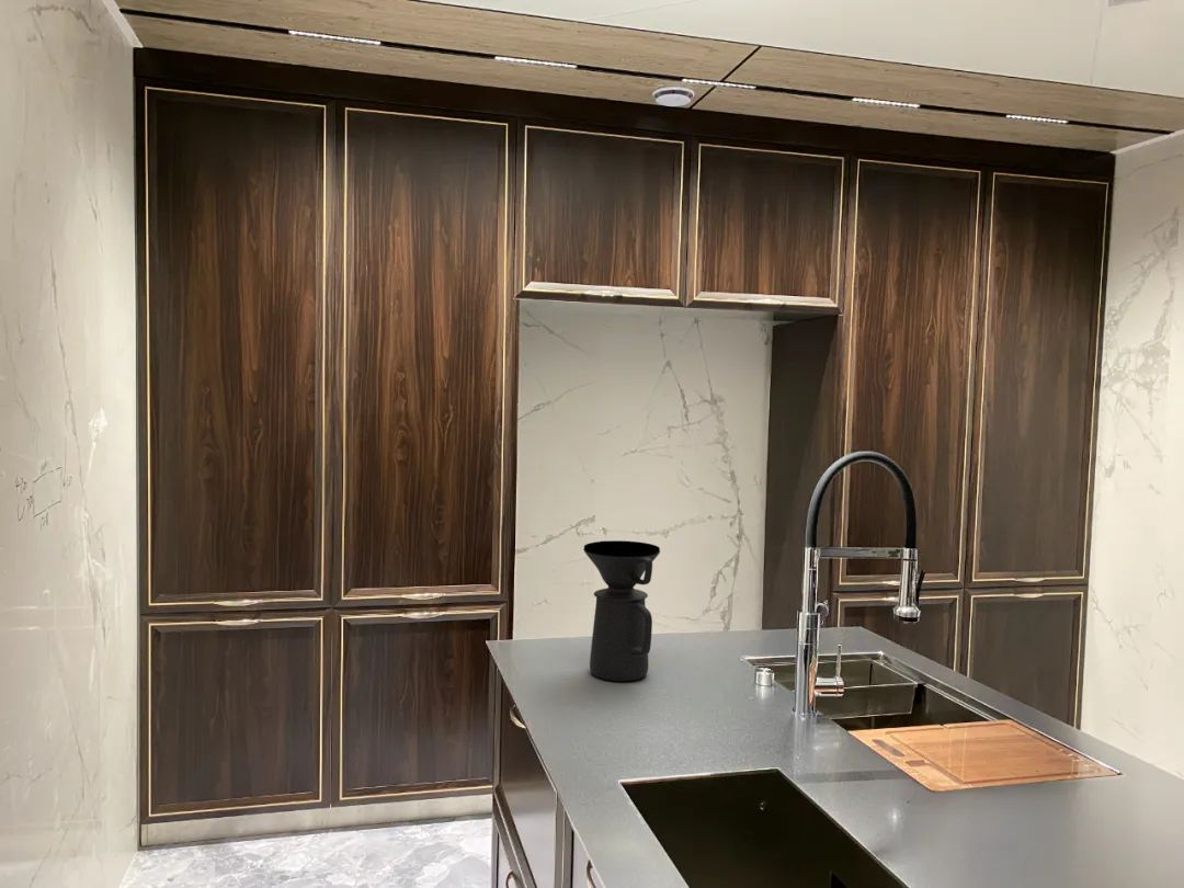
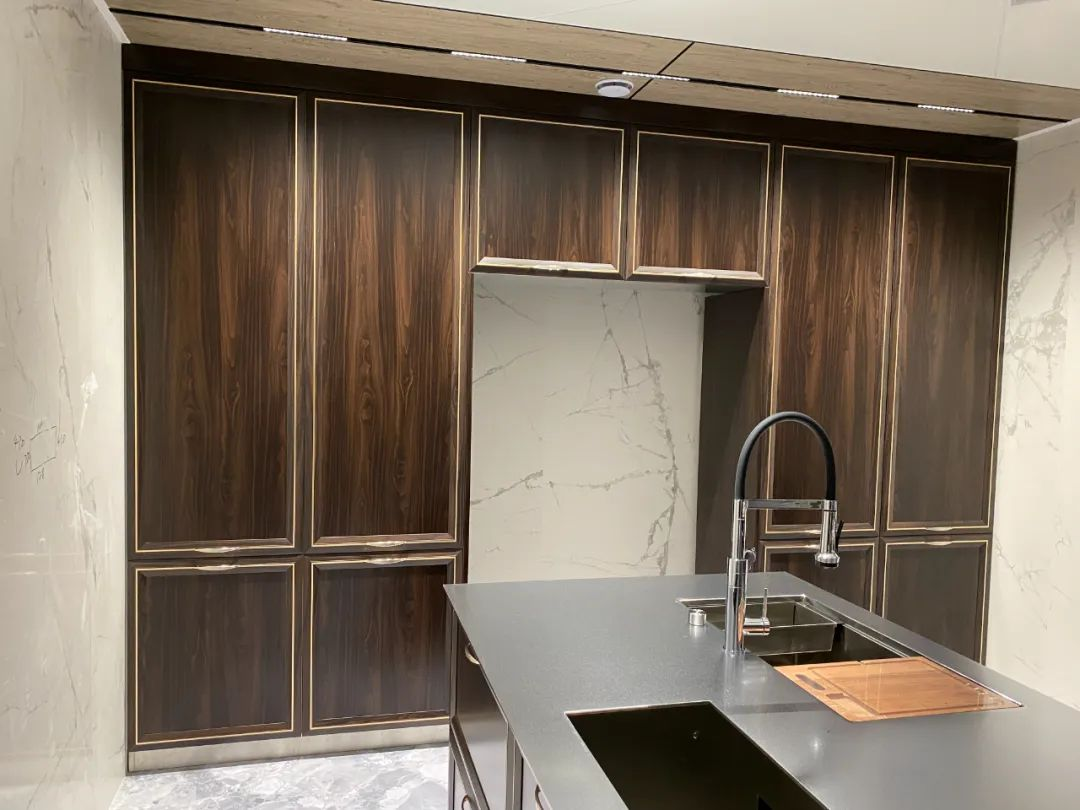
- coffee maker (619, 610)
